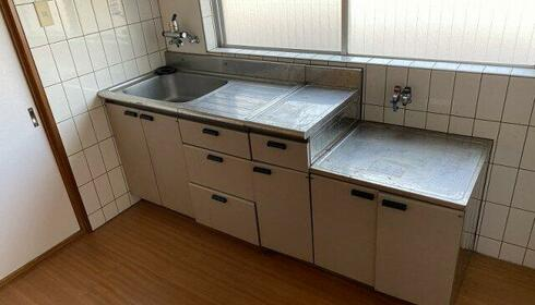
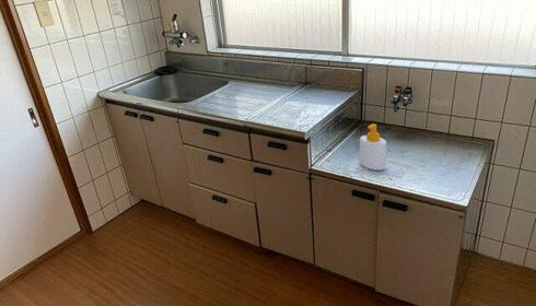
+ soap bottle (372, 145)
